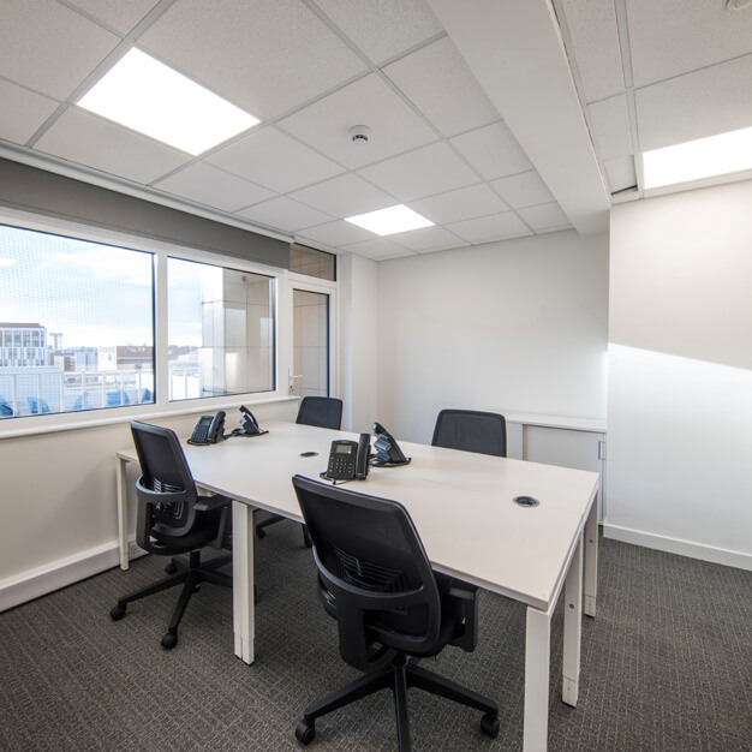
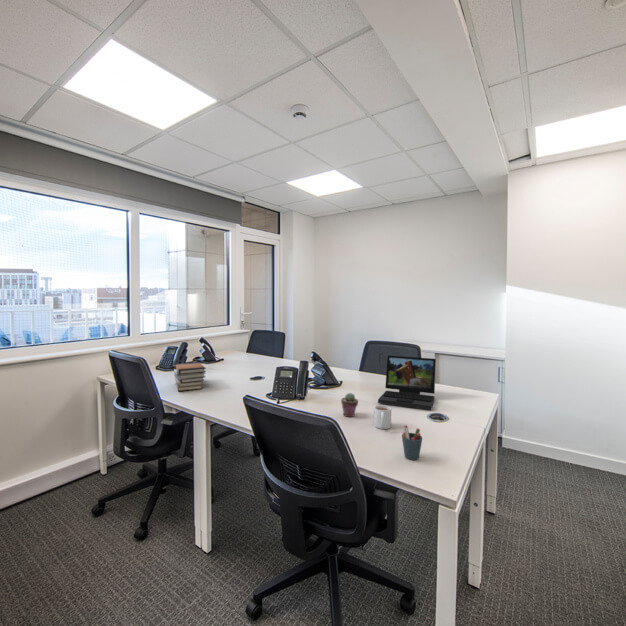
+ laptop (407, 379)
+ pen holder (411, 441)
+ potted succulent (349, 404)
+ book stack (189, 375)
+ mug (382, 418)
